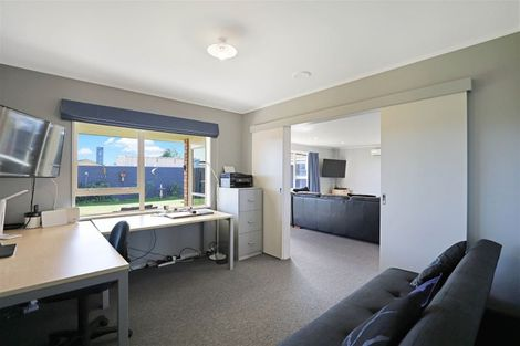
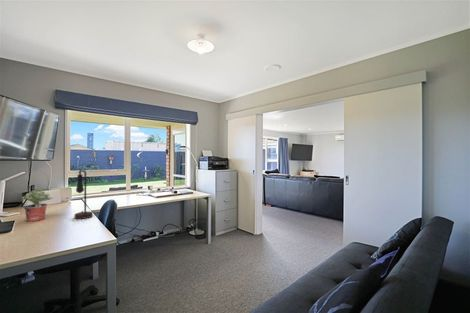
+ potted plant (38, 204)
+ table lamp (82, 191)
